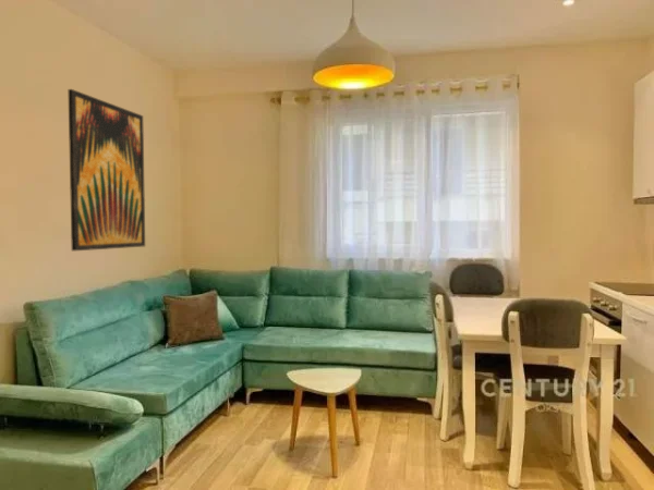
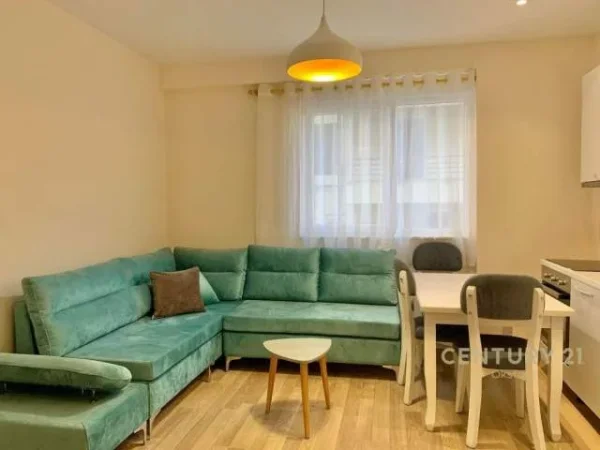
- wall art (110, 176)
